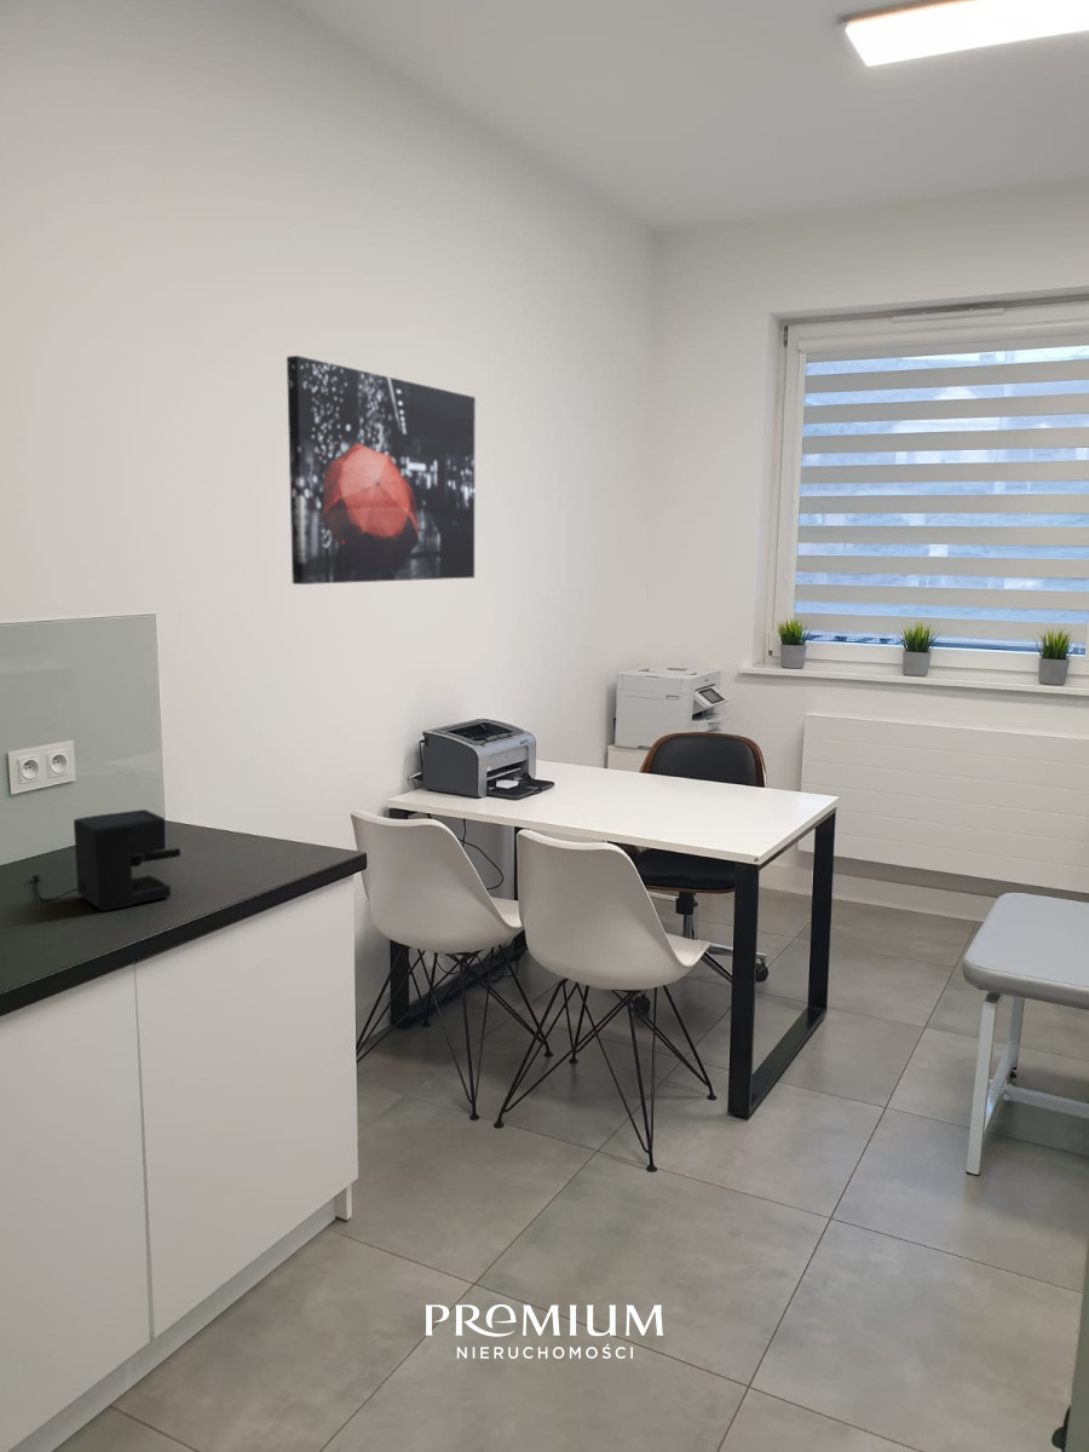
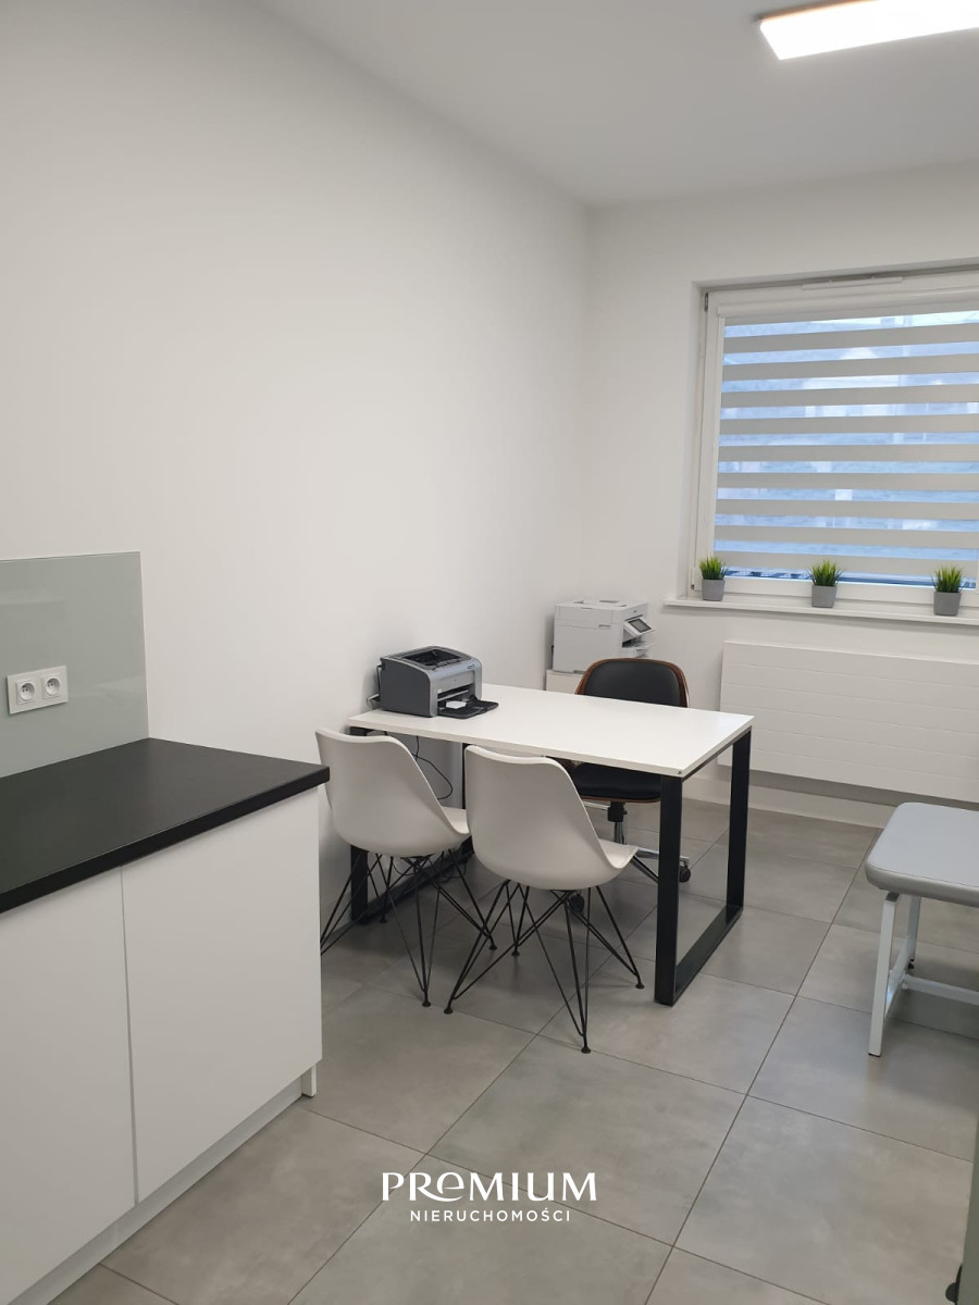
- coffee maker (100, 849)
- wall art (392, 480)
